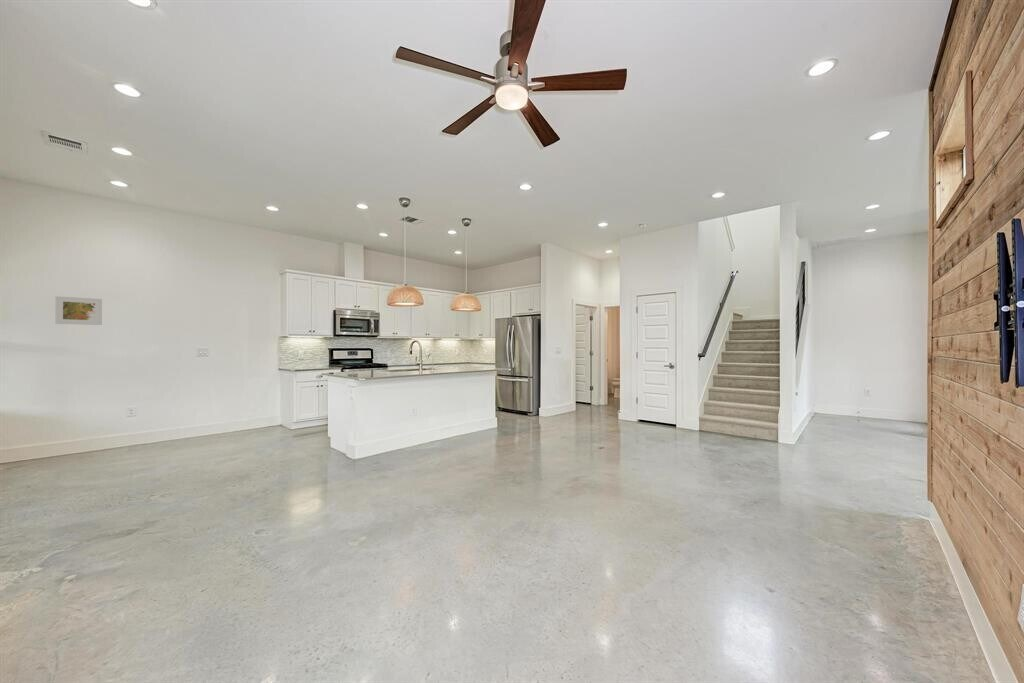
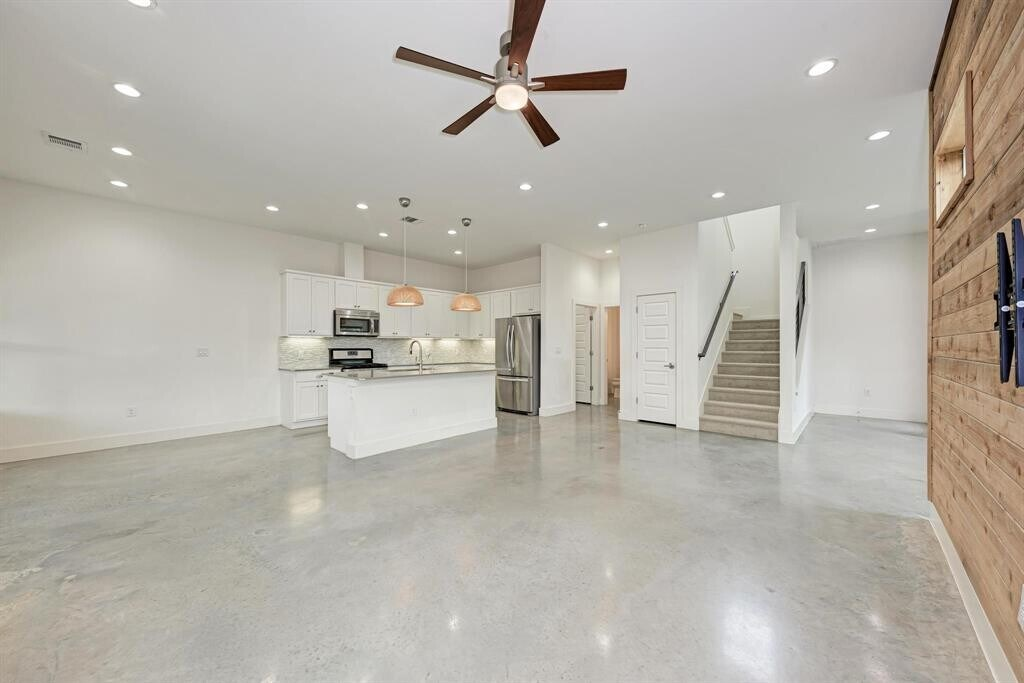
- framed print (79, 311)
